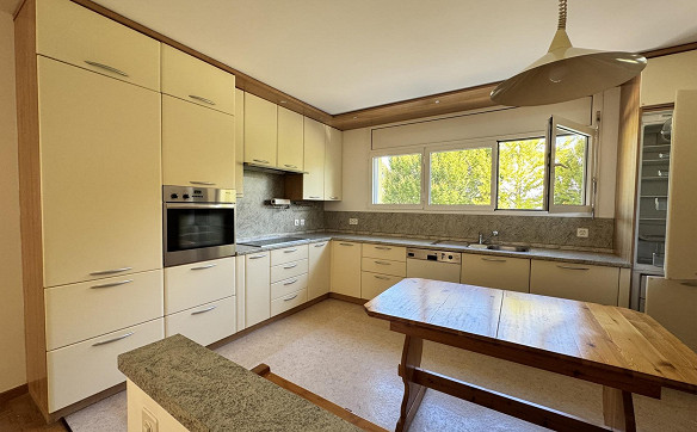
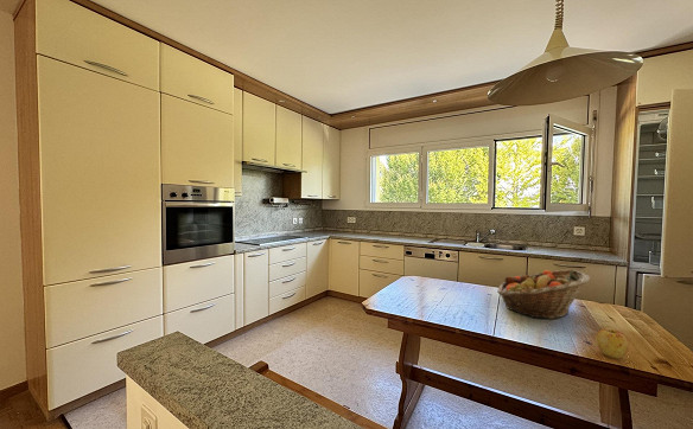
+ fruit basket (540, 289)
+ apple (611, 342)
